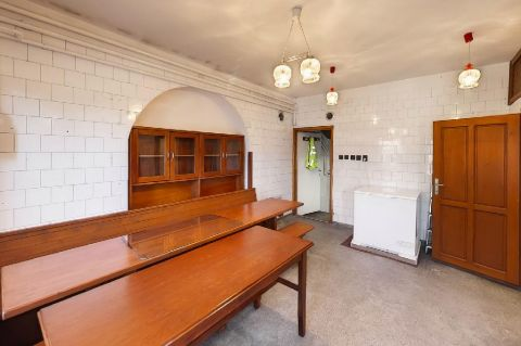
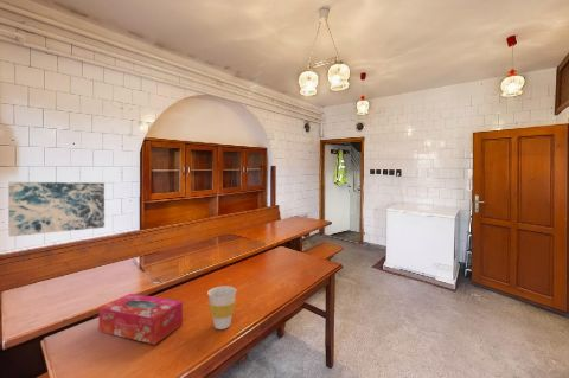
+ wall art (60, 206)
+ cup (222, 308)
+ tissue box (141, 315)
